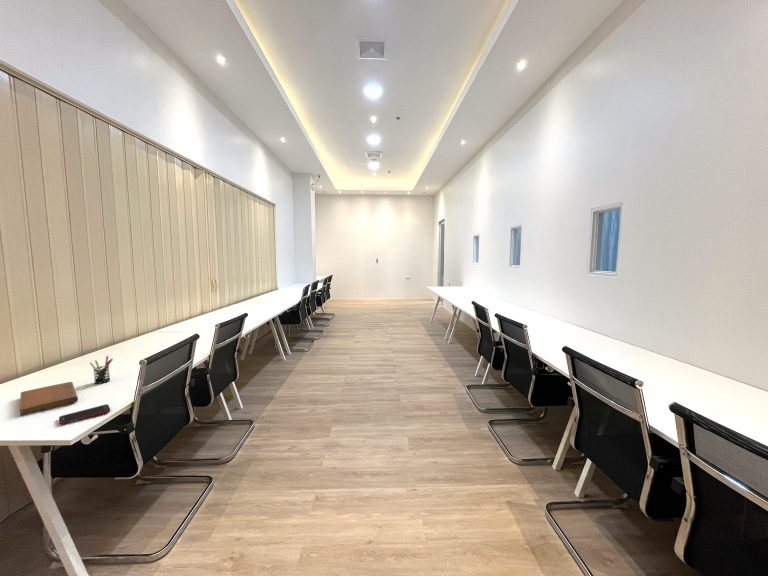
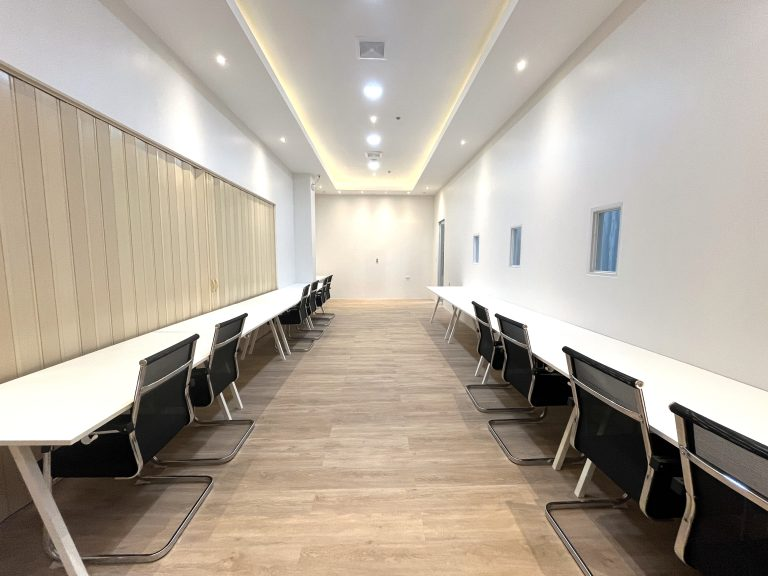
- notebook (49, 396)
- cell phone (85, 414)
- pen holder (101, 369)
